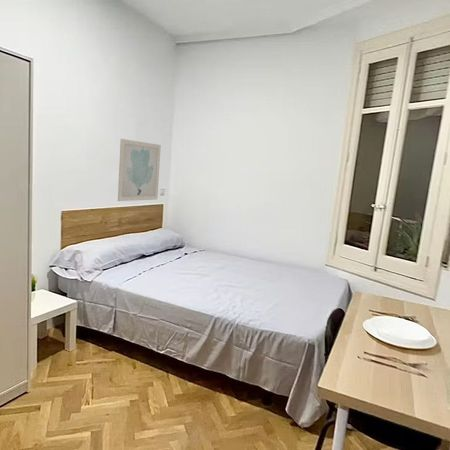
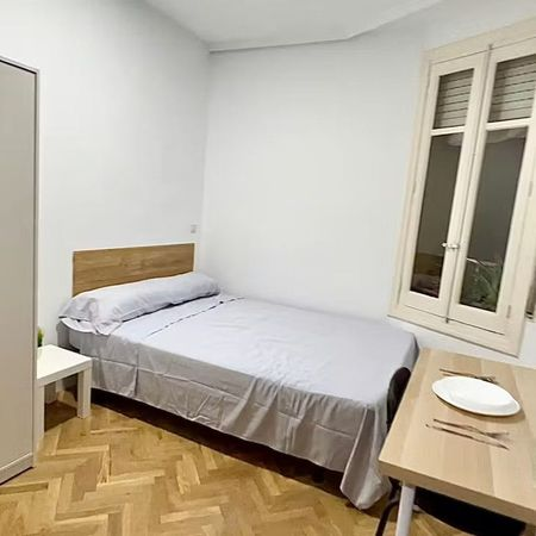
- wall art (140, 171)
